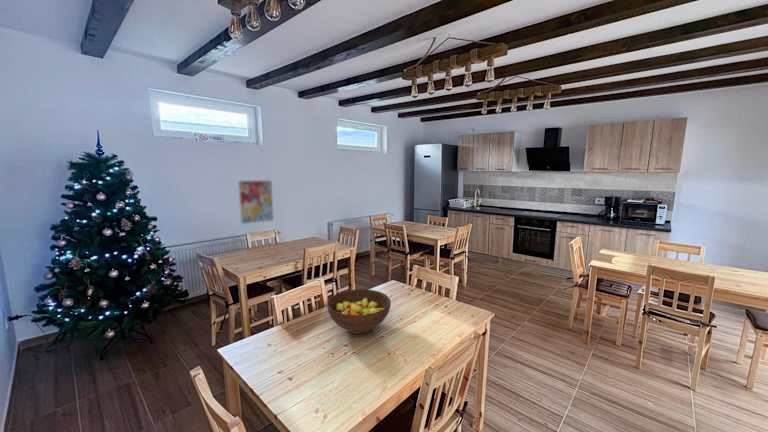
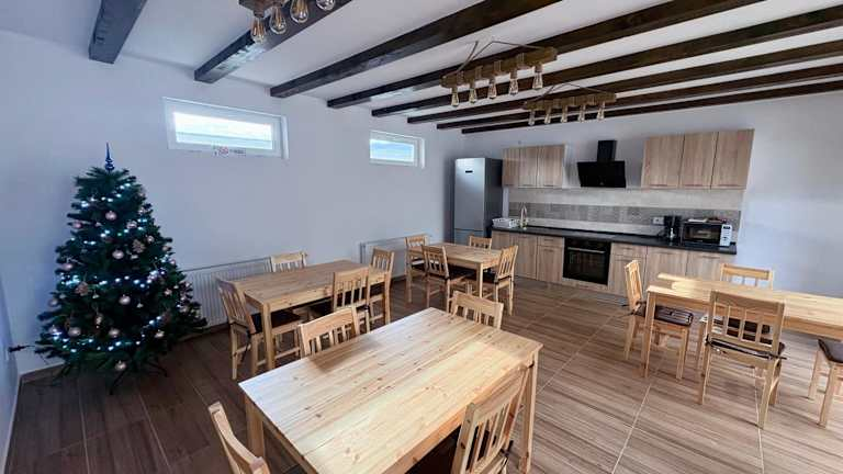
- wall art (256, 201)
- fruit bowl (359, 314)
